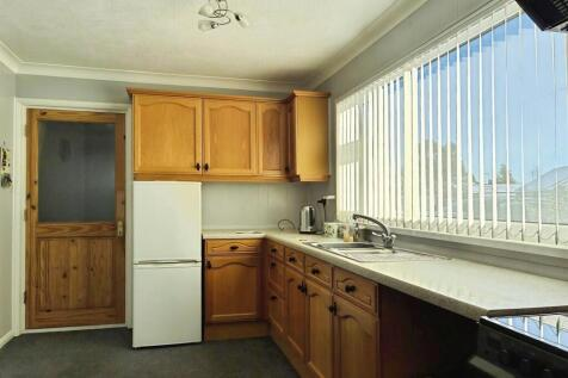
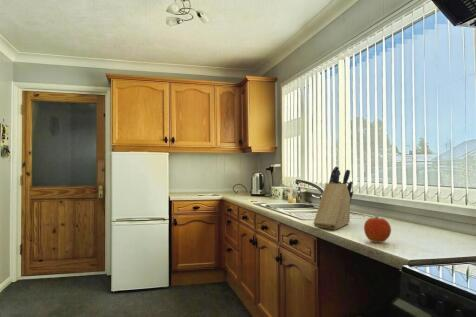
+ fruit (377, 229)
+ knife block (335, 195)
